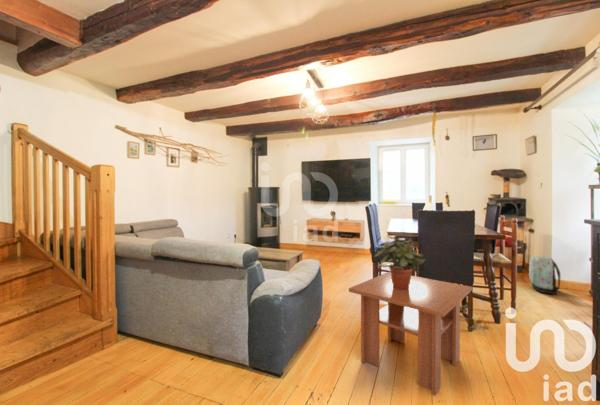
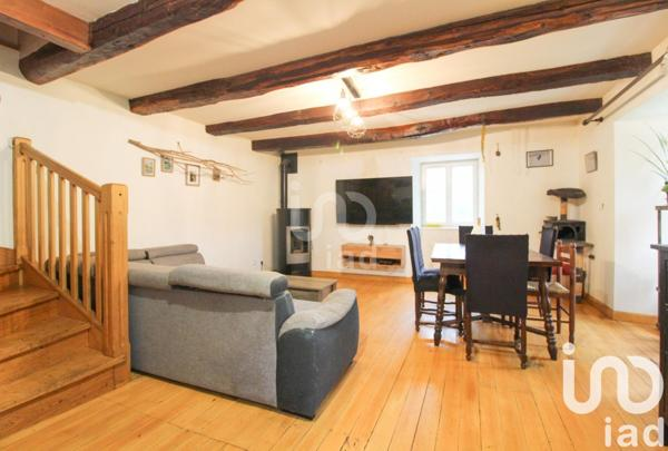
- coffee table (410, 324)
- backpack (542, 273)
- potted plant (400, 261)
